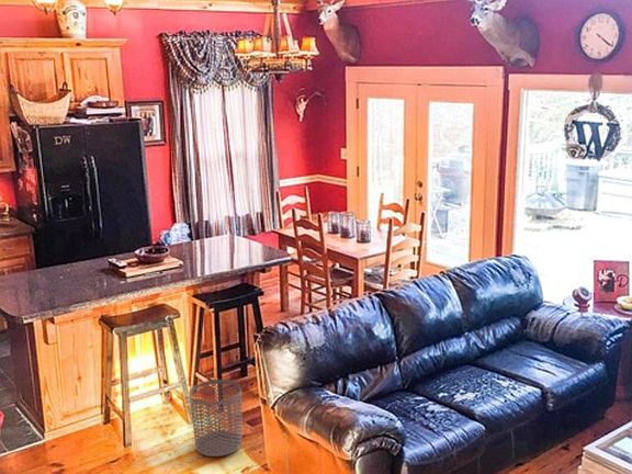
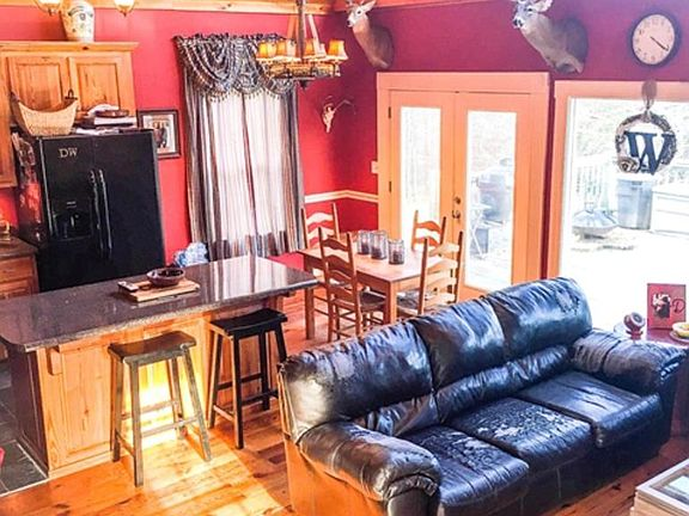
- waste bin (216, 418)
